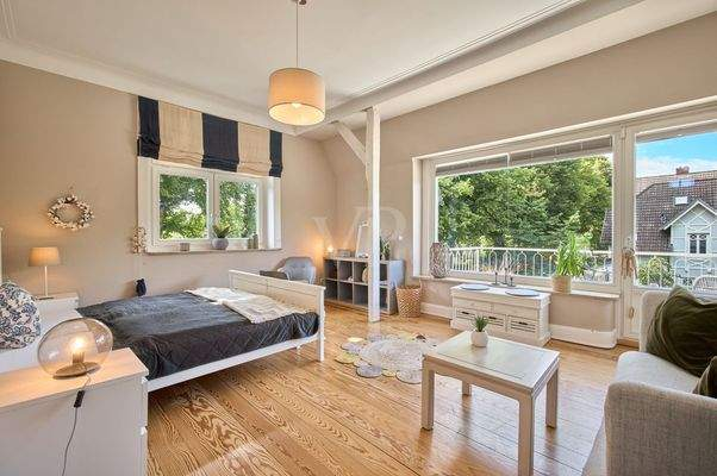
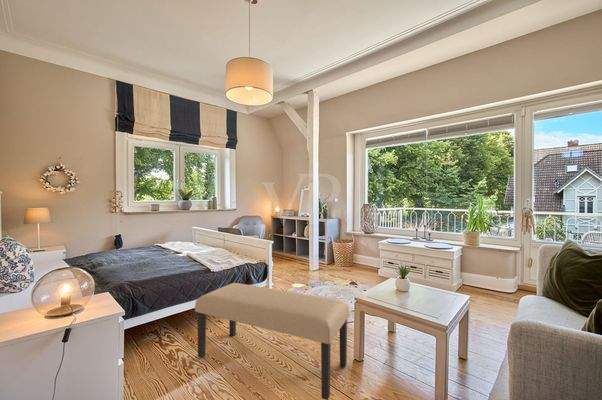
+ bench (270, 328)
